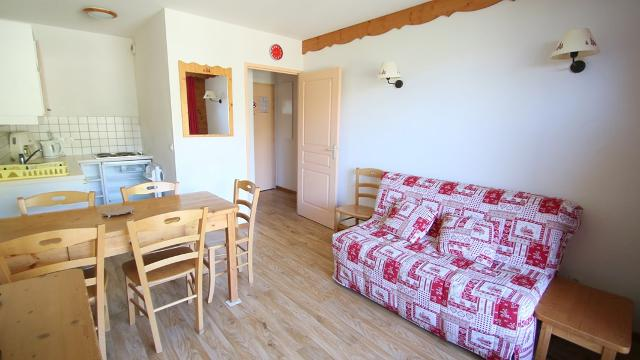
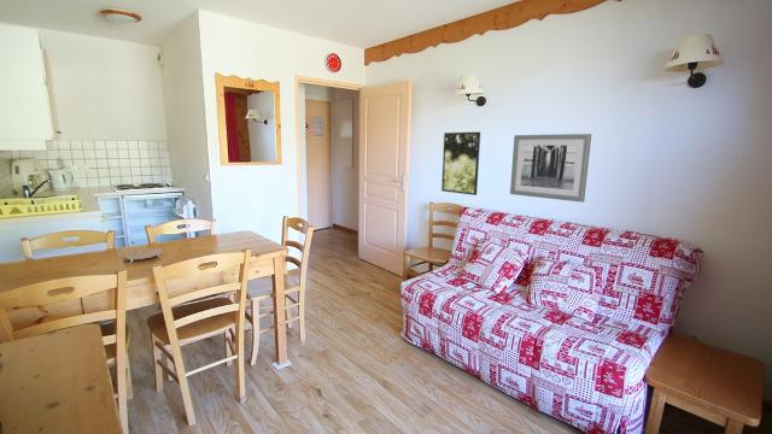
+ wall art (546, 166)
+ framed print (460, 163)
